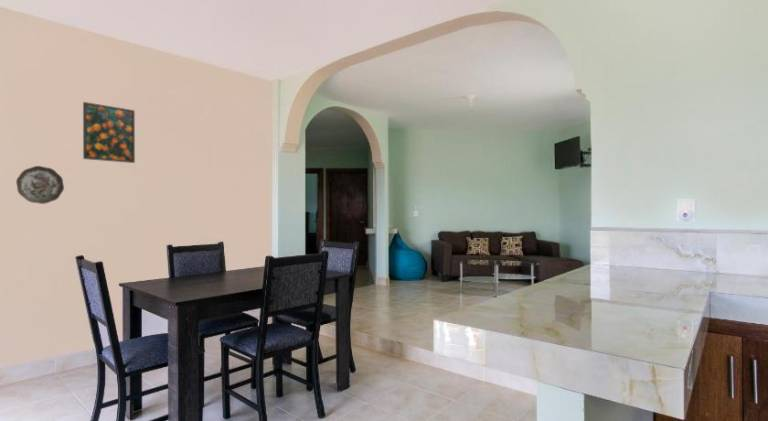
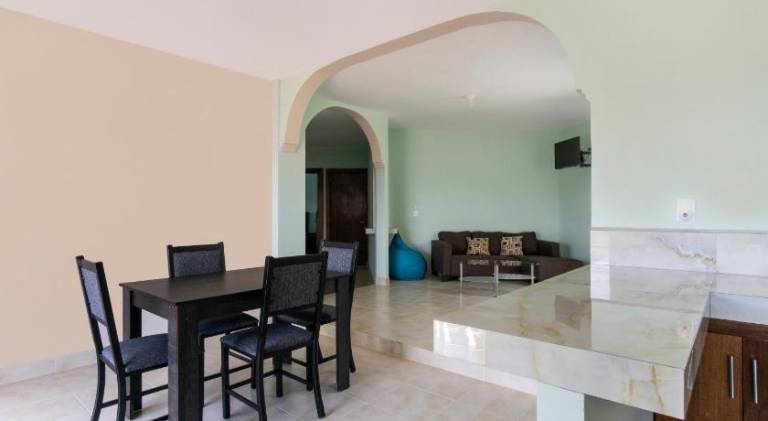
- decorative plate (40, 185)
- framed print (109, 133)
